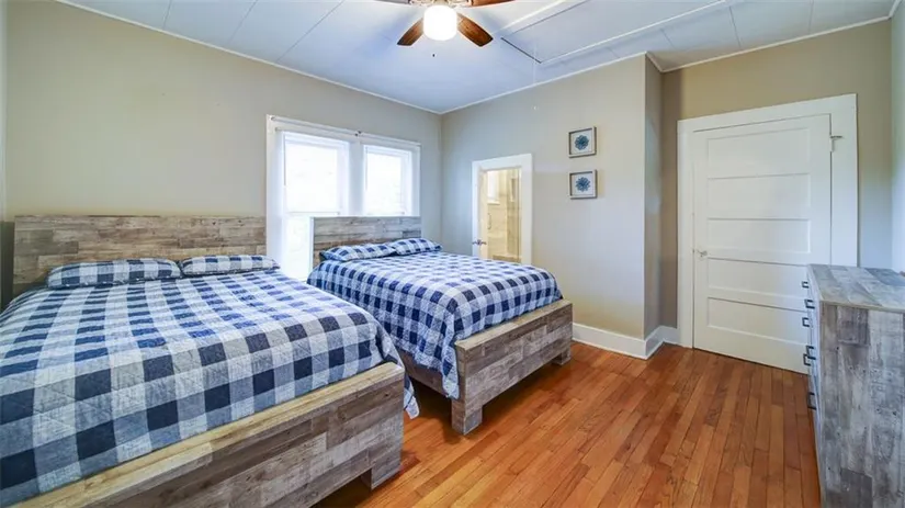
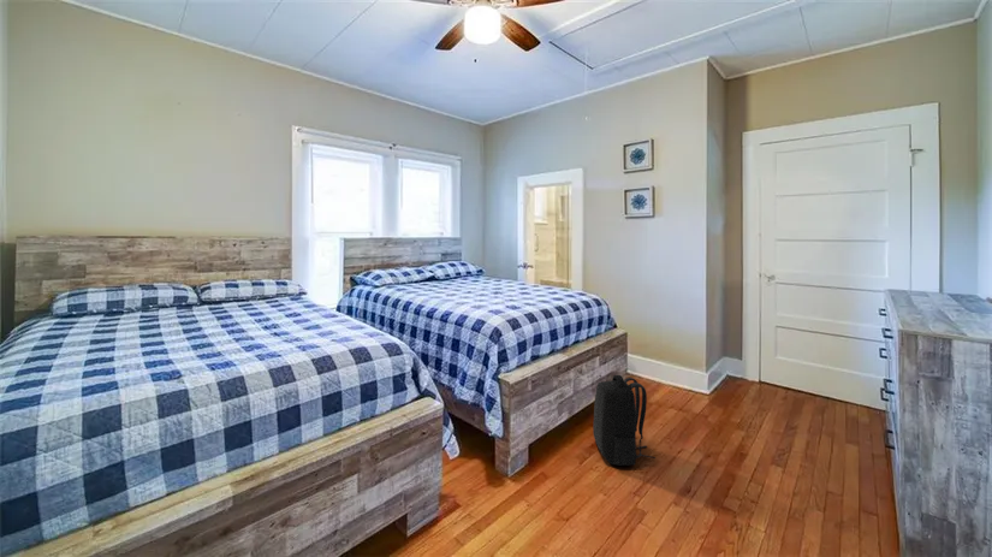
+ backpack (623, 414)
